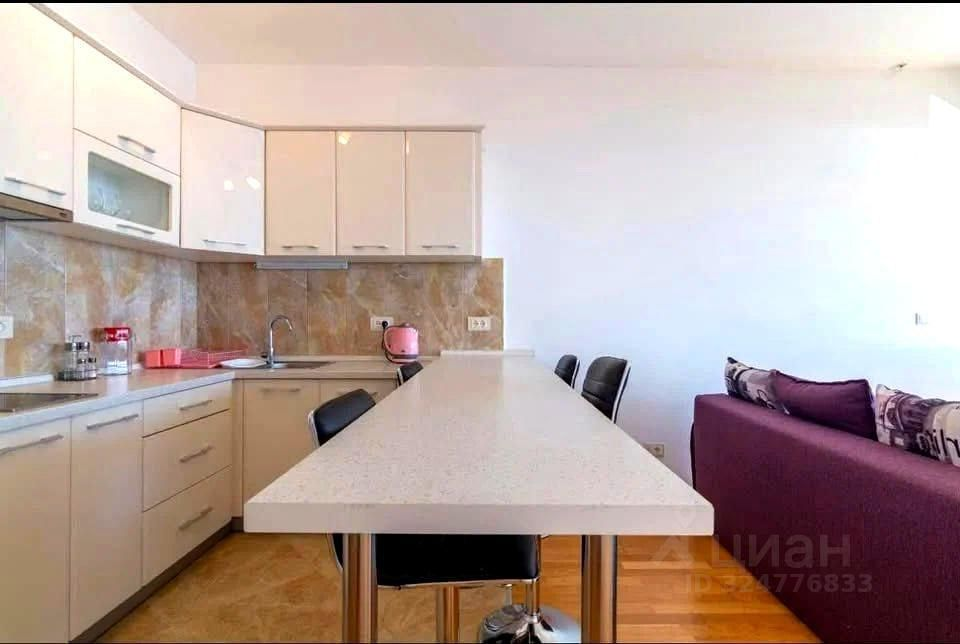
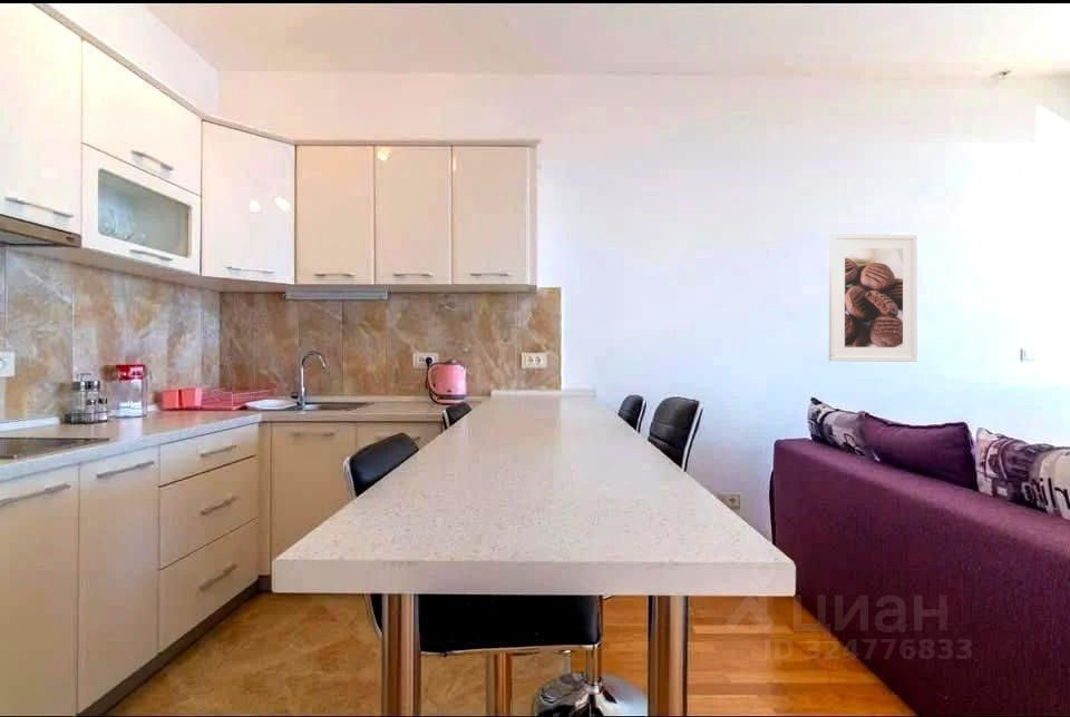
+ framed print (873, 297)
